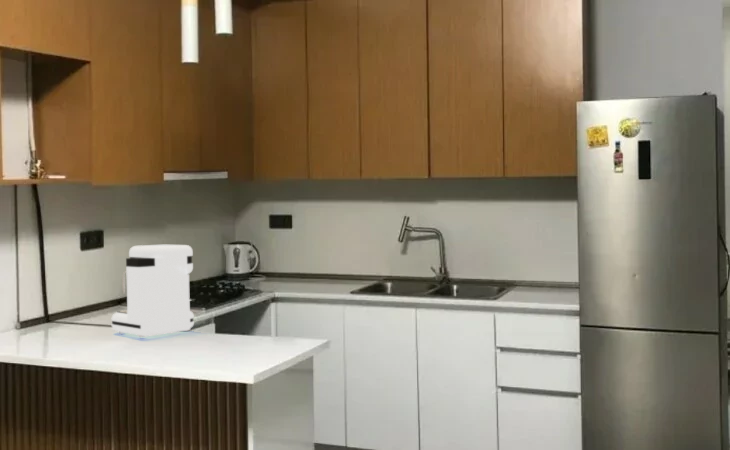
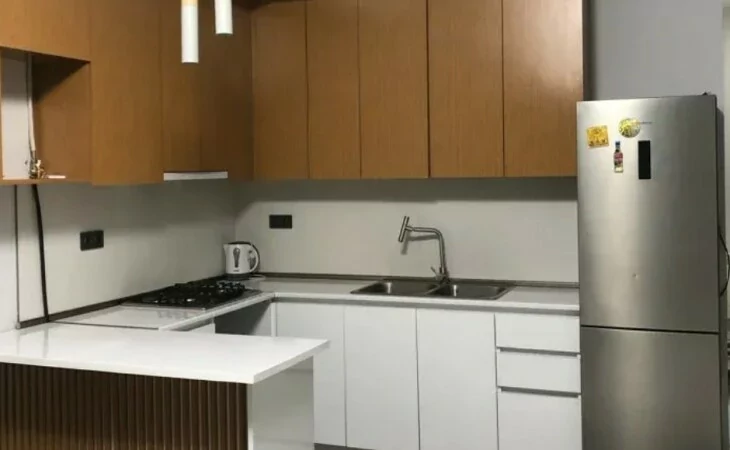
- coffee maker (152, 288)
